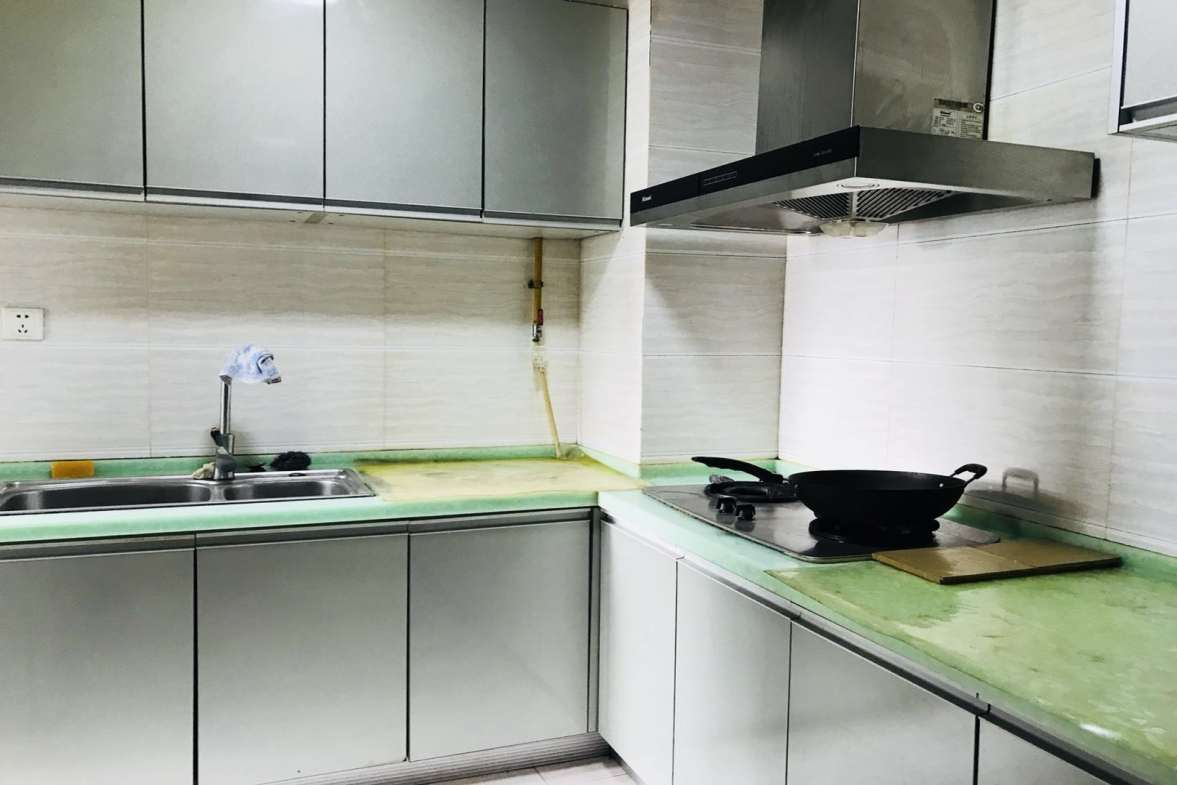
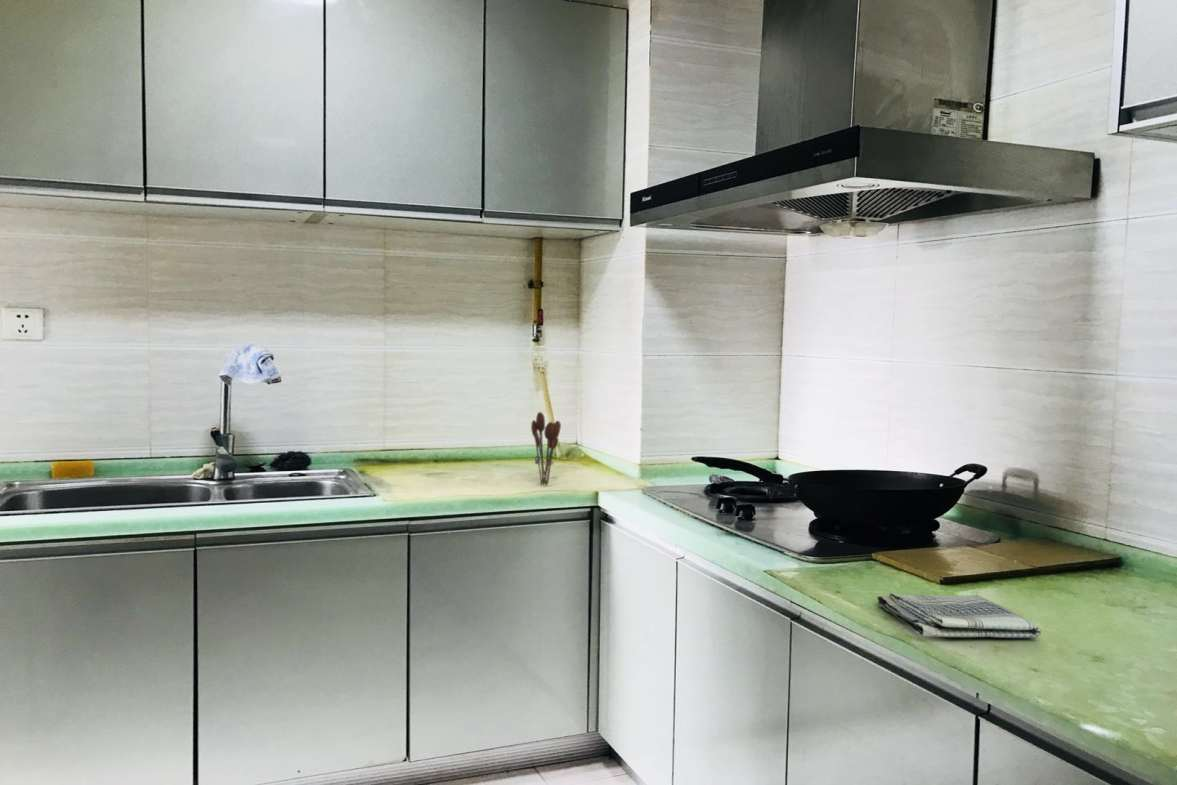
+ dish towel (953, 611)
+ utensil holder (547, 448)
